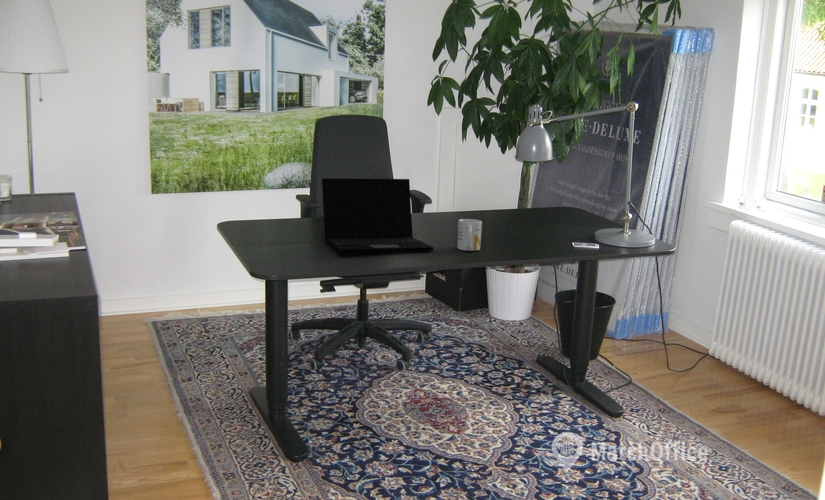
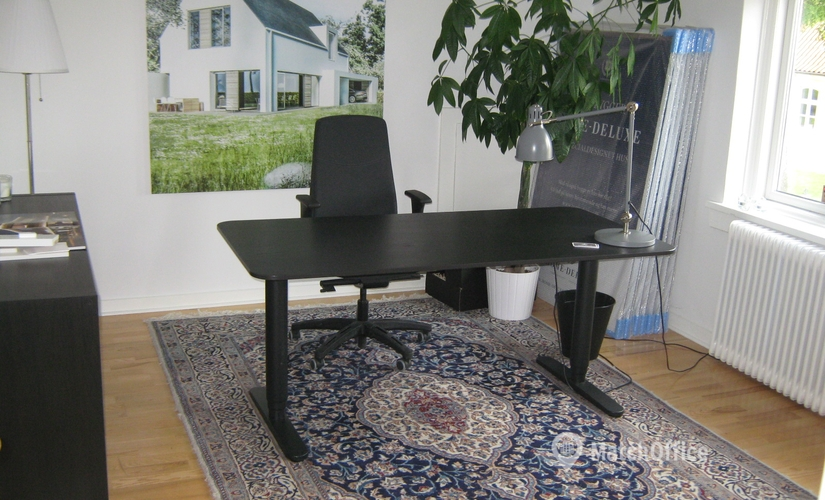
- mug (471, 235)
- laptop (376, 213)
